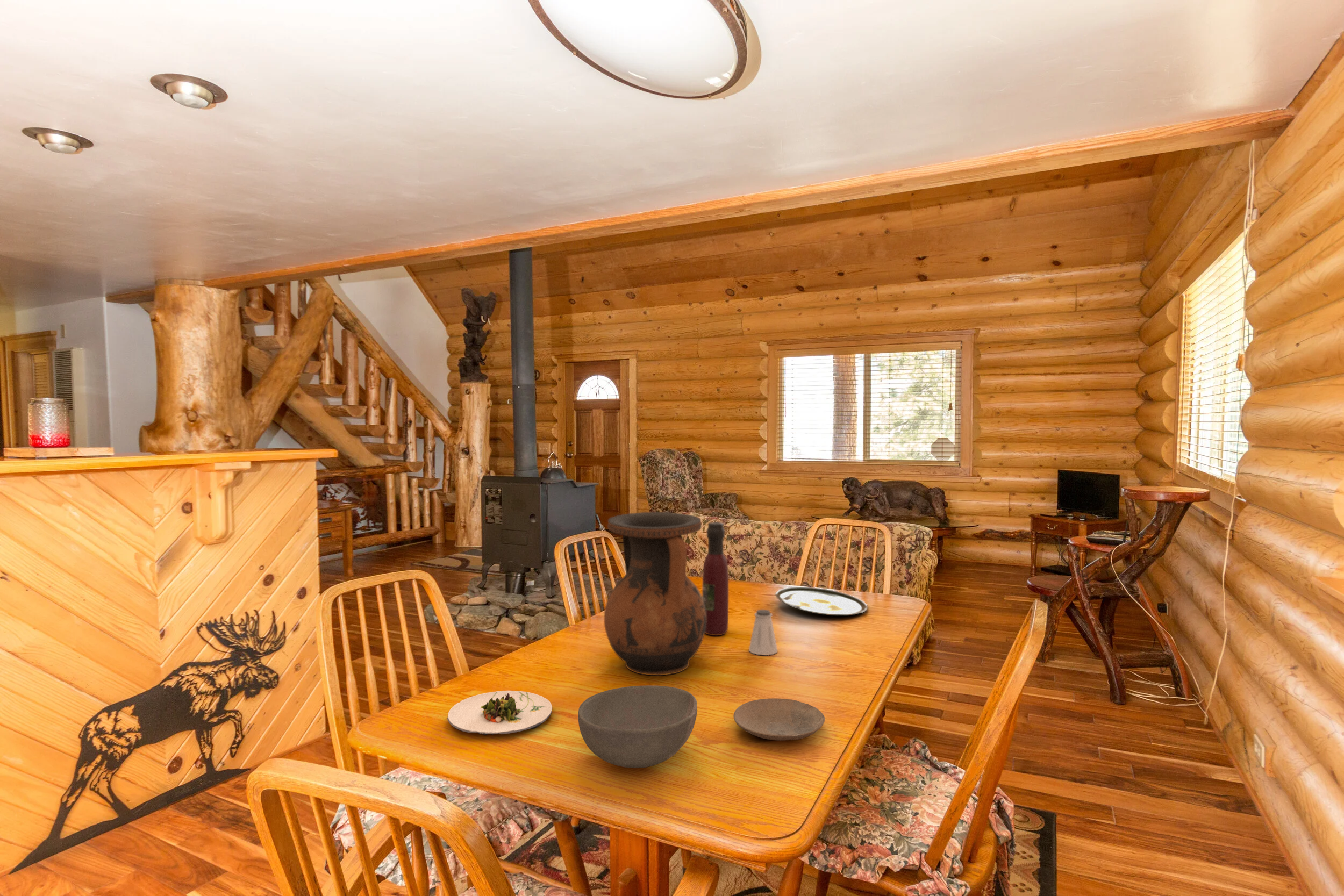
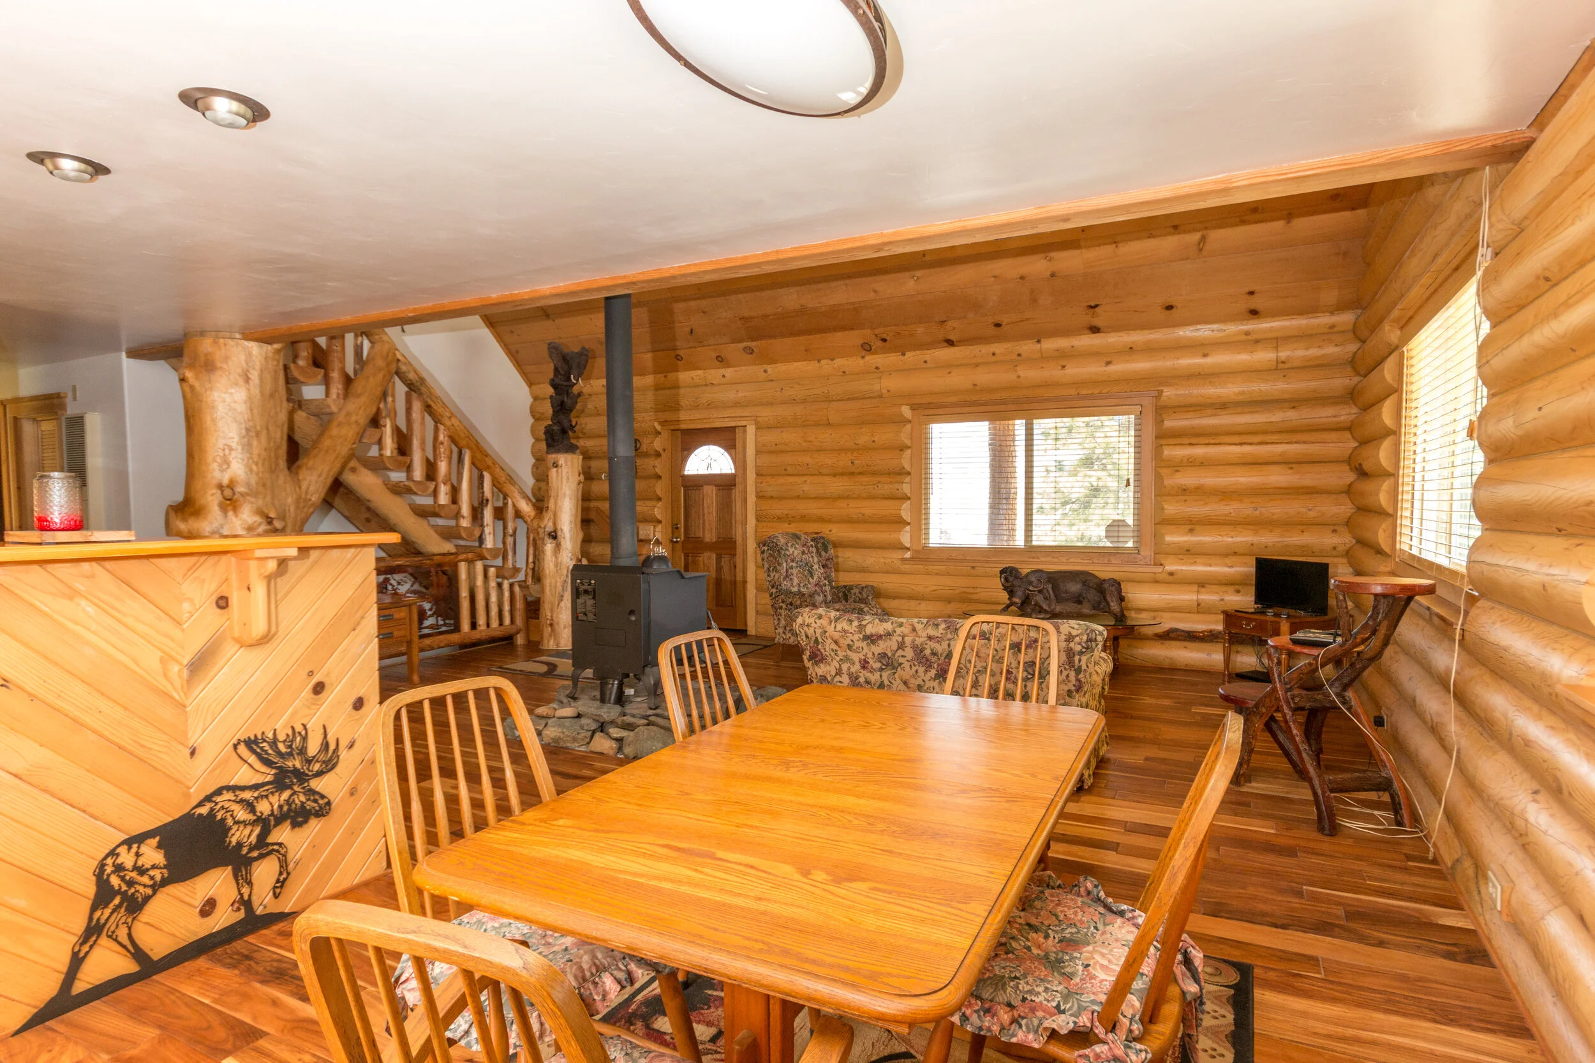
- plate (778, 722)
- bowl (638, 730)
- salad plate (501, 706)
- vase (655, 591)
- saltshaker (763, 630)
- wine bottle (715, 578)
- plate (821, 601)
